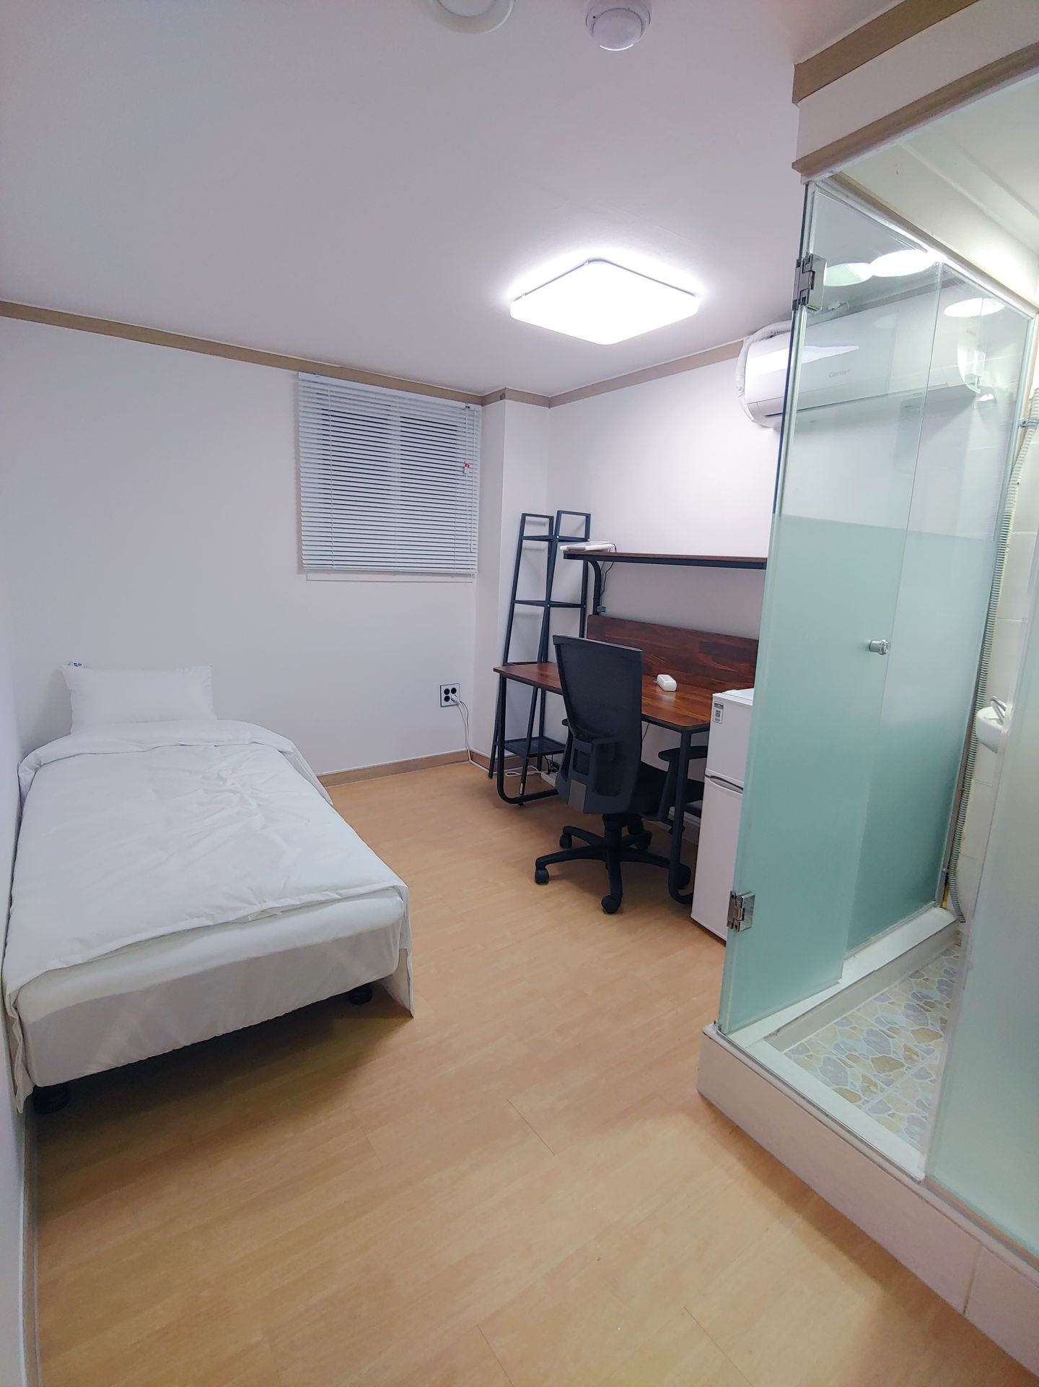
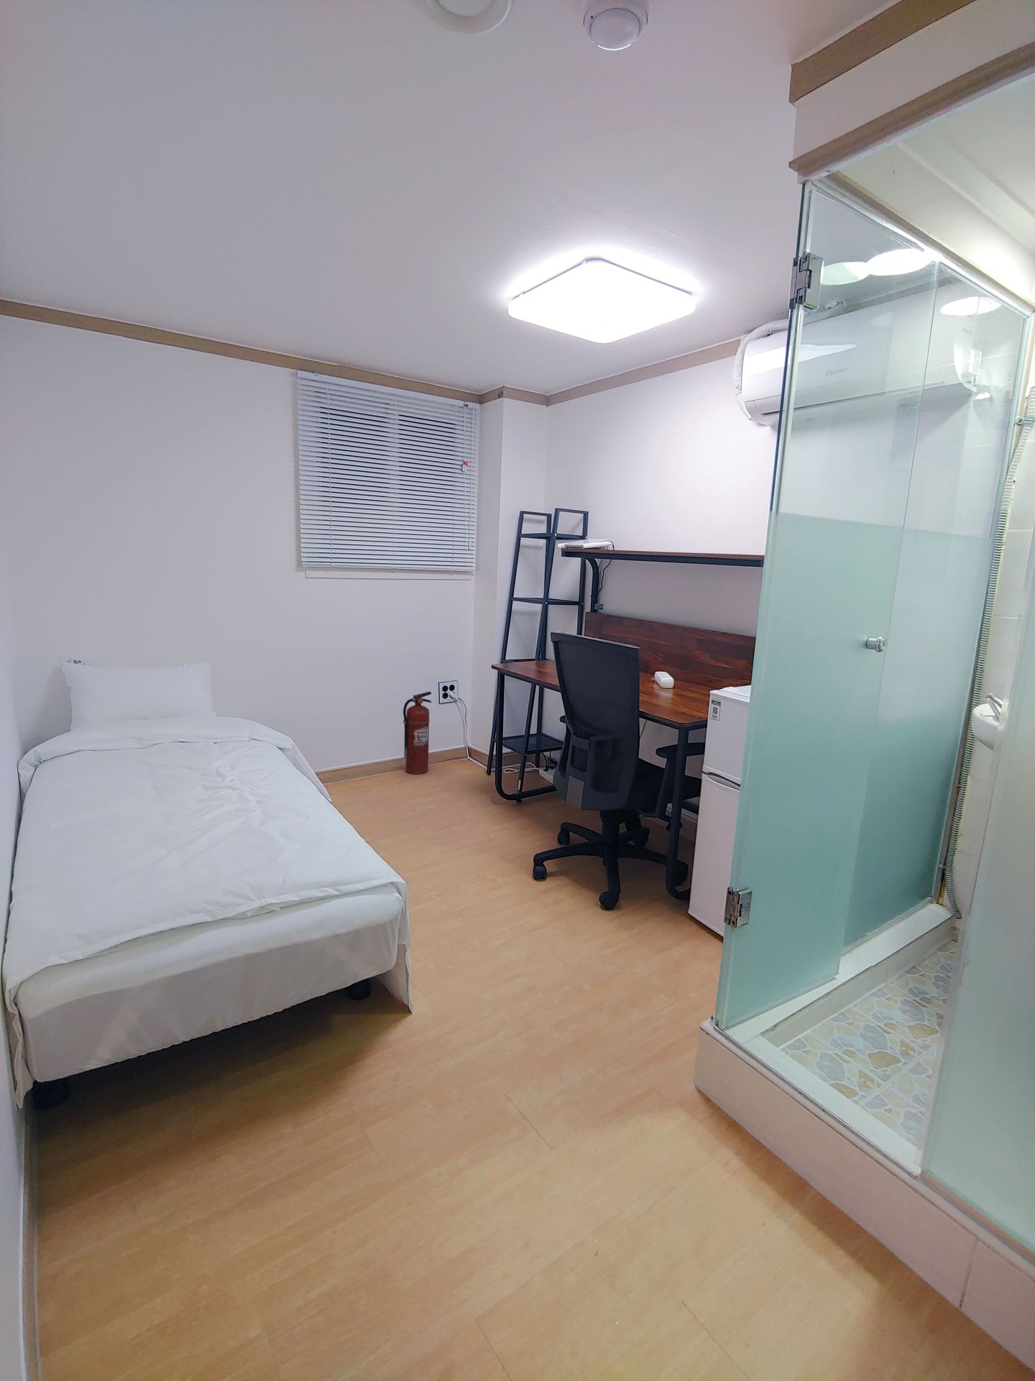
+ fire extinguisher (416, 732)
